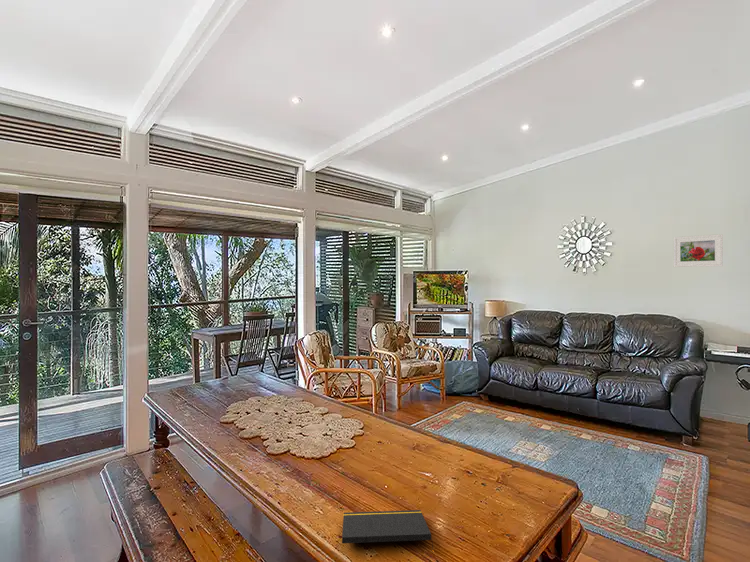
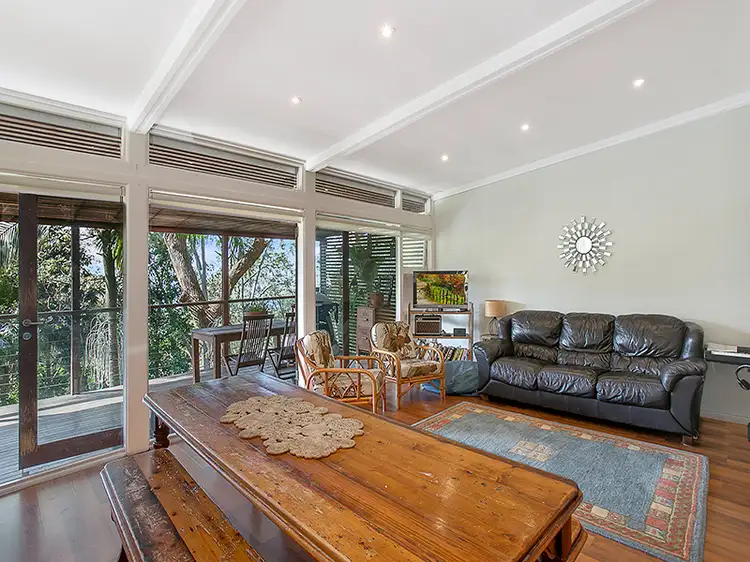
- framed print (697, 251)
- notepad (384, 525)
